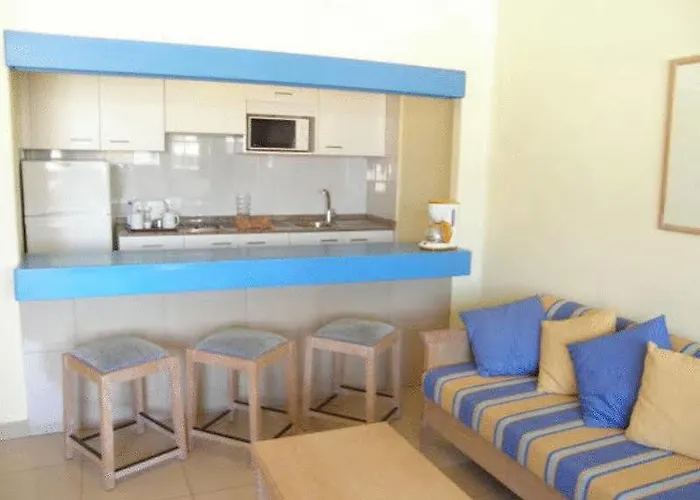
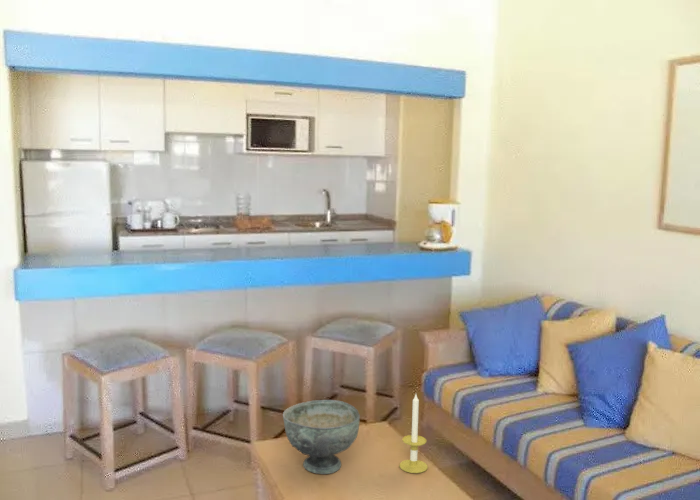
+ decorative bowl (321, 439)
+ candle (414, 430)
